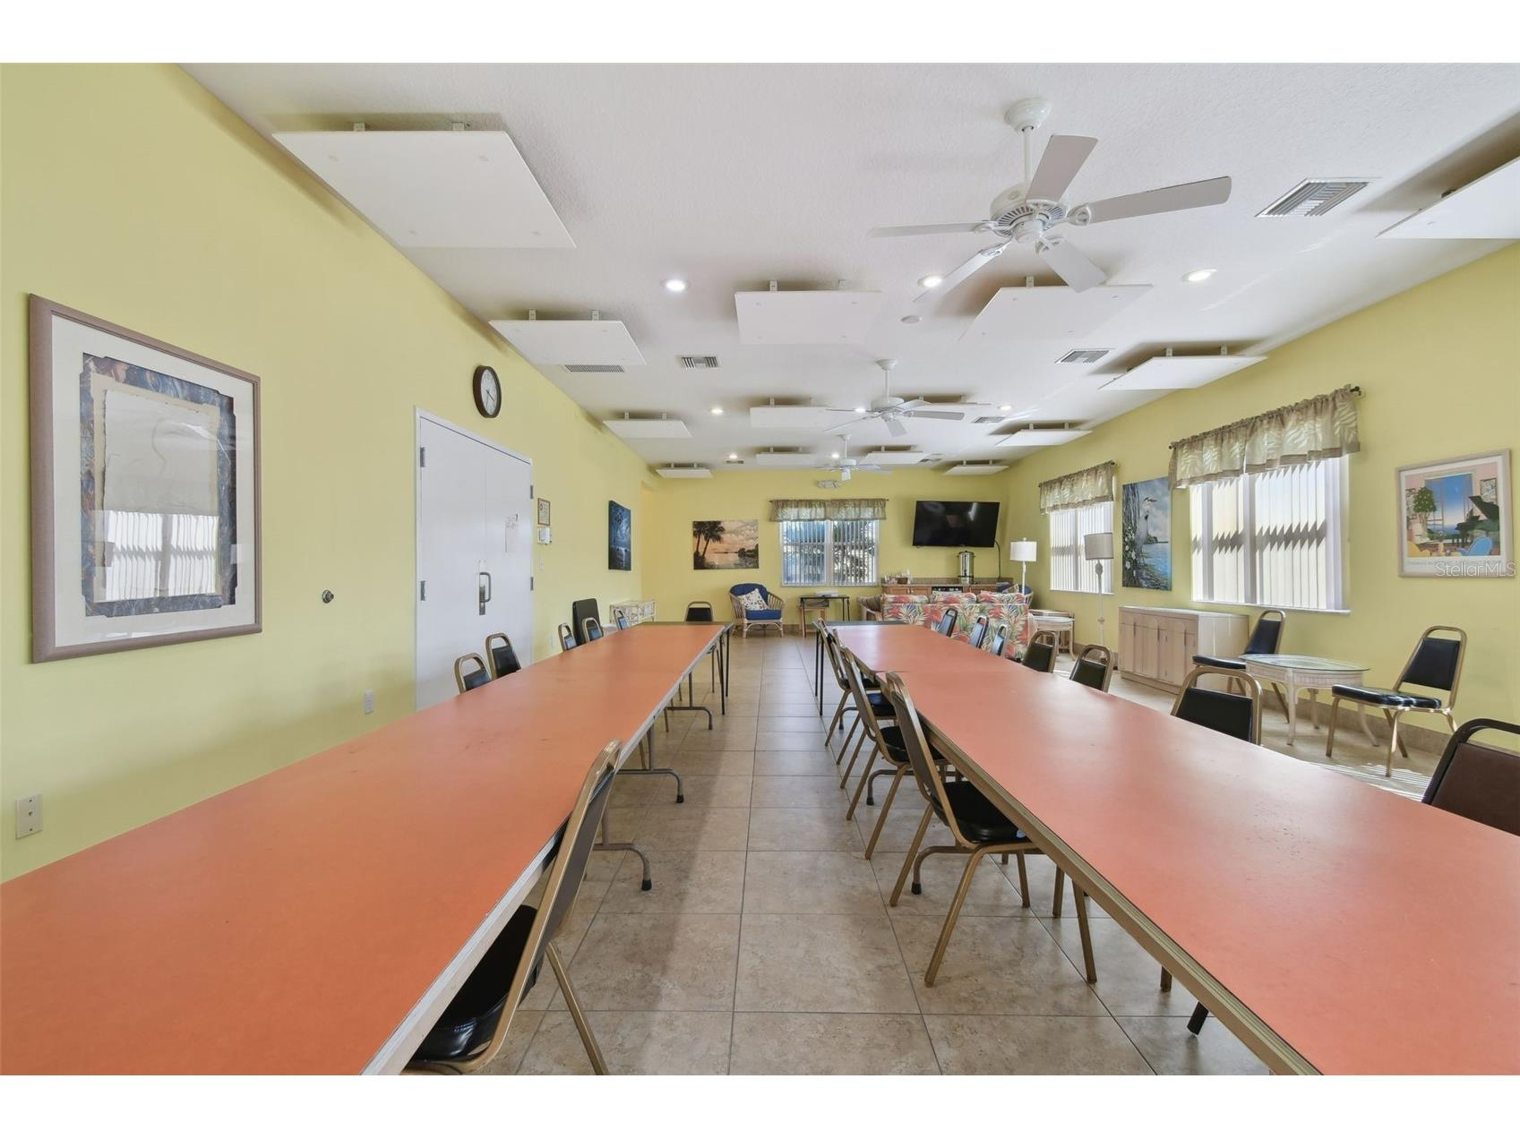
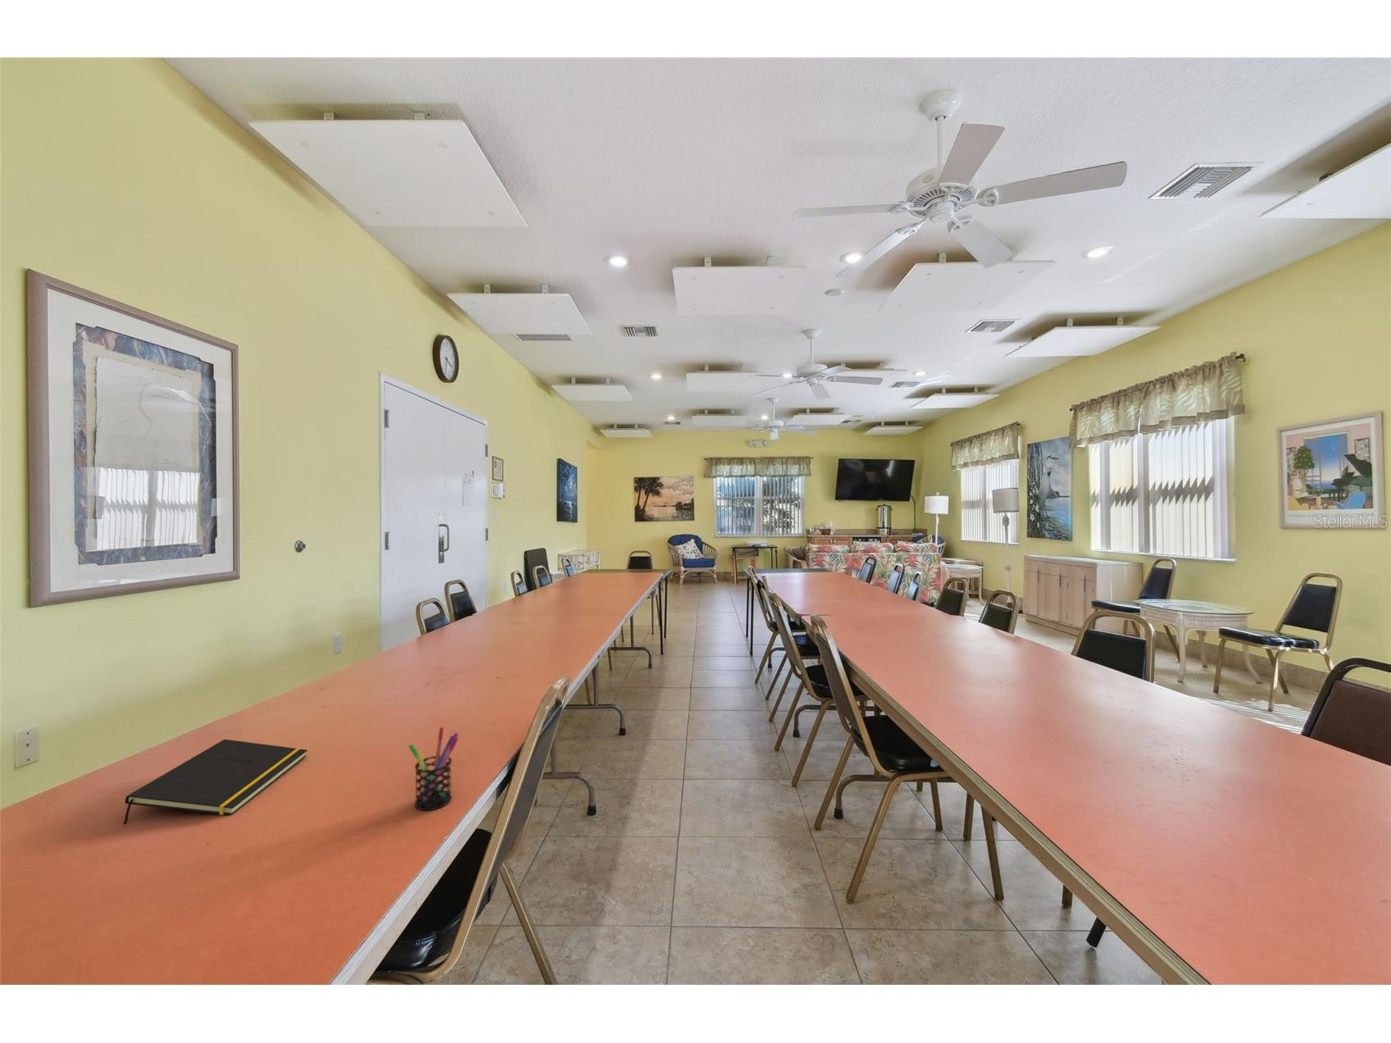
+ pen holder (432, 765)
+ notepad (227, 773)
